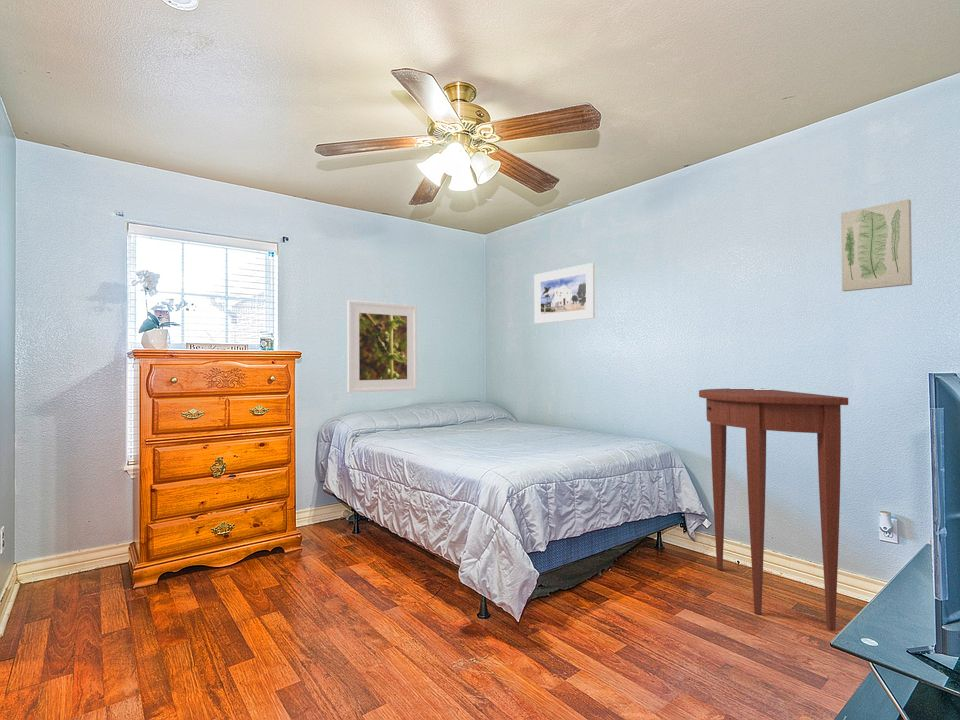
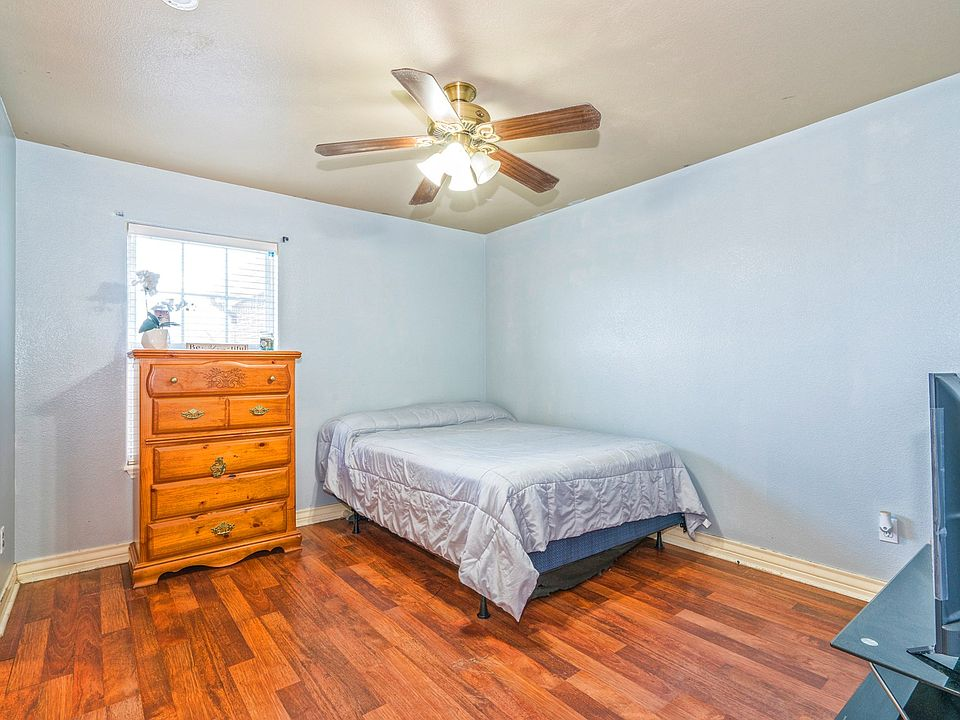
- console table (765, 489)
- wall art (875, 247)
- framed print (562, 295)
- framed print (383, 347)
